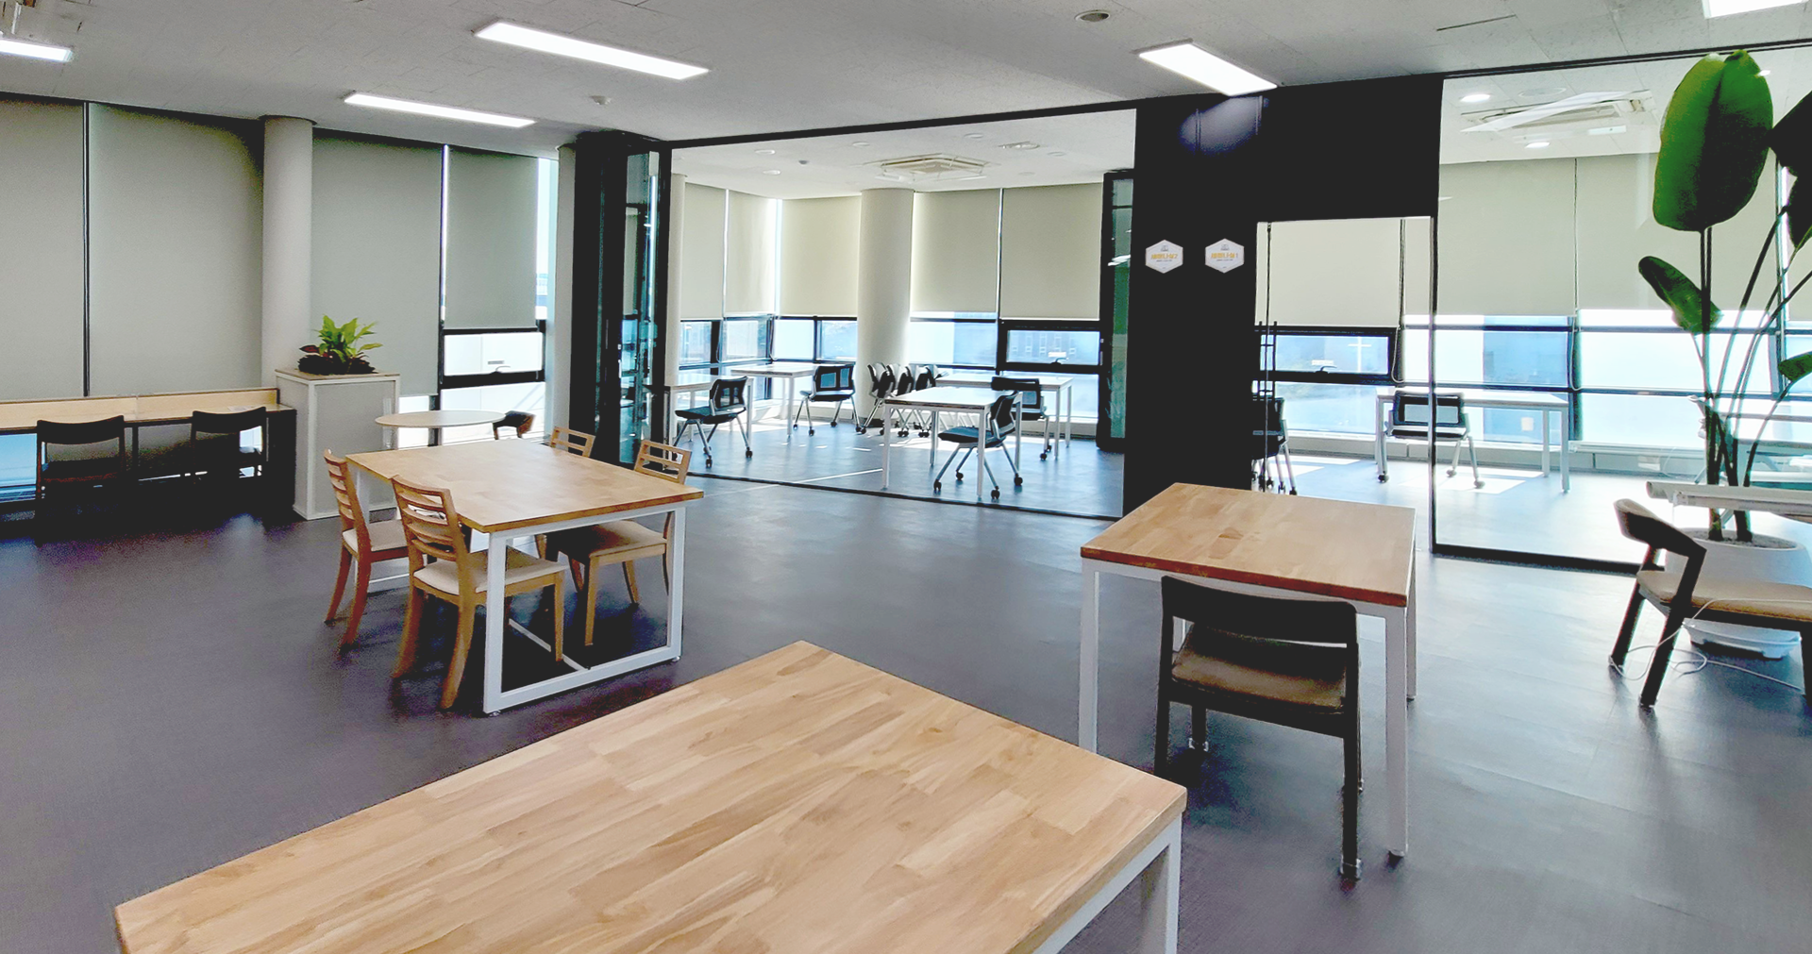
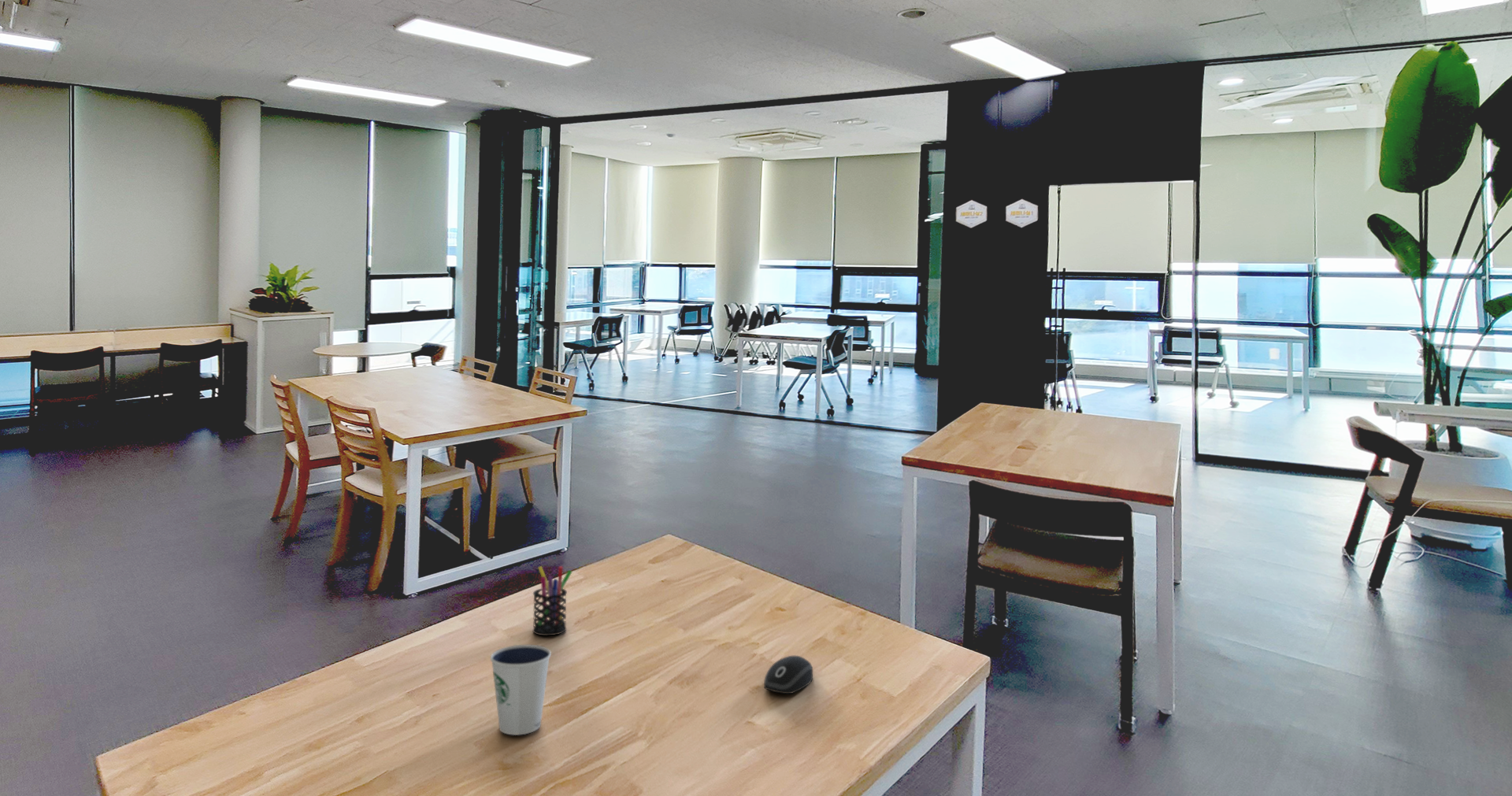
+ pen holder (554, 596)
+ computer mouse (789, 670)
+ dixie cup (521, 690)
